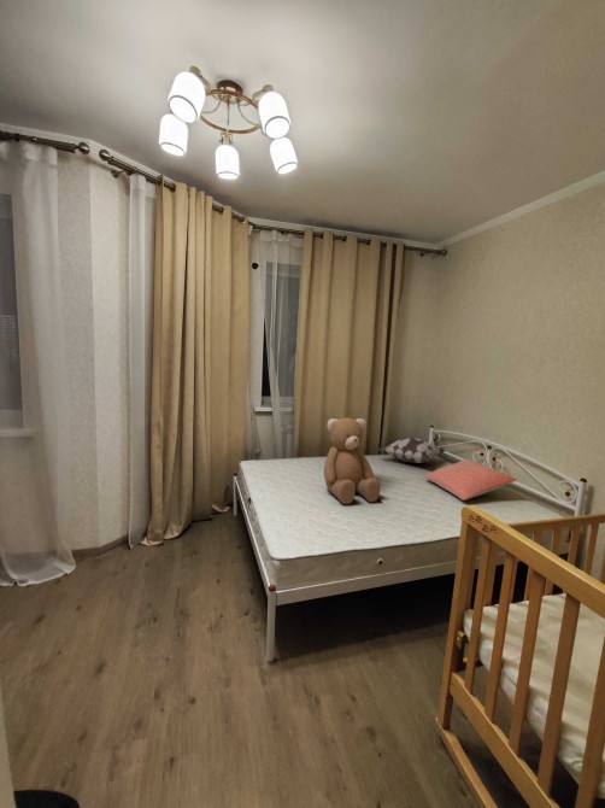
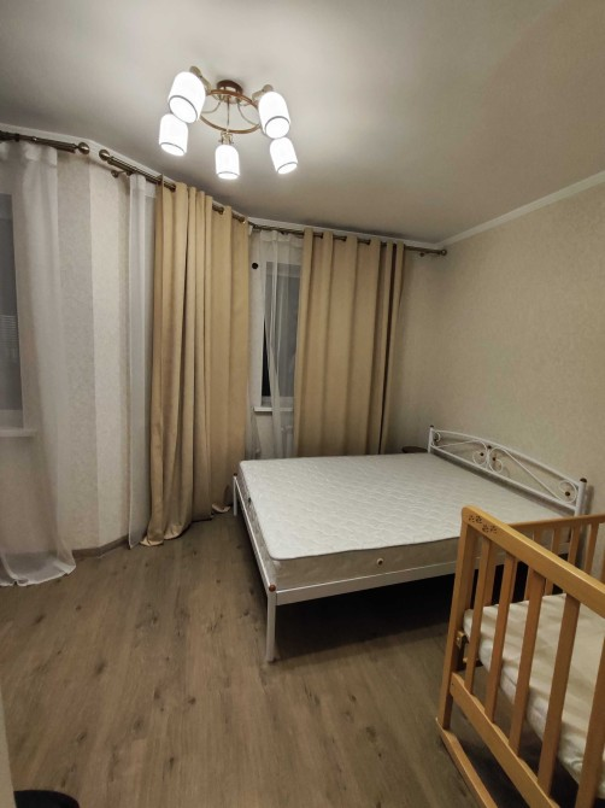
- decorative pillow (411, 450)
- pillow (466, 478)
- teddy bear (350, 456)
